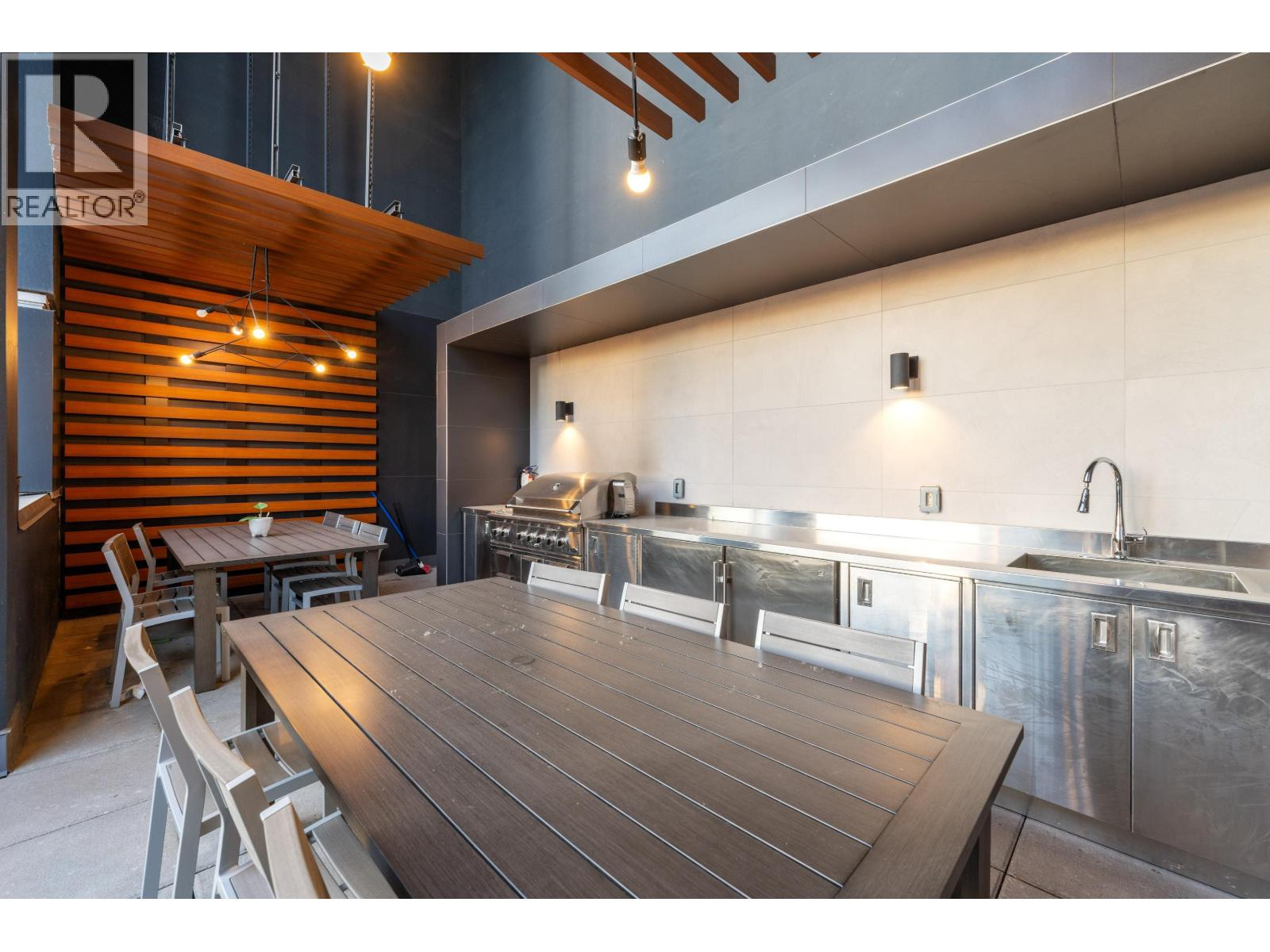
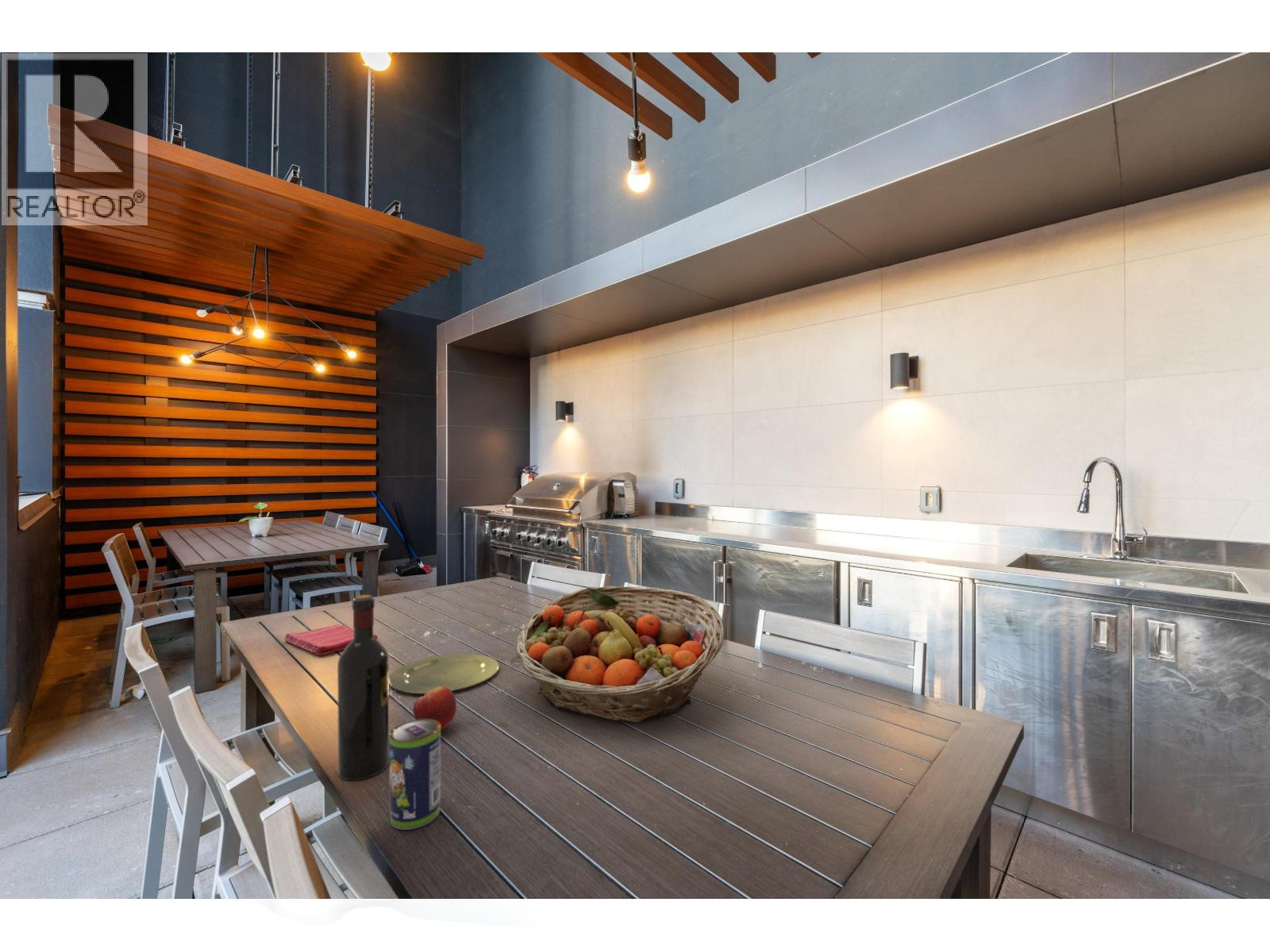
+ wine bottle (364, 681)
+ dish towel (331, 637)
+ fruit basket (618, 646)
+ beverage can (415, 771)
+ plate (445, 672)
+ fruit (436, 708)
